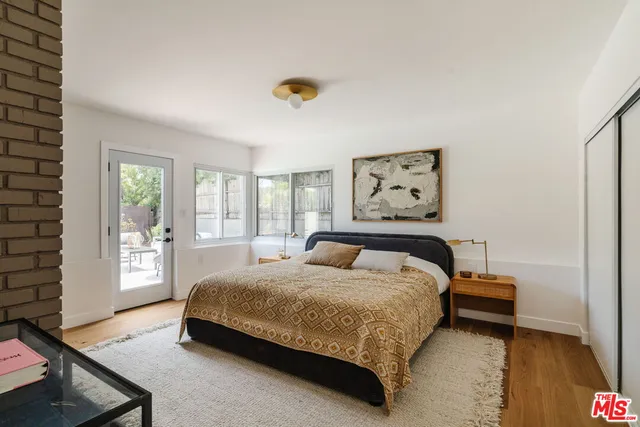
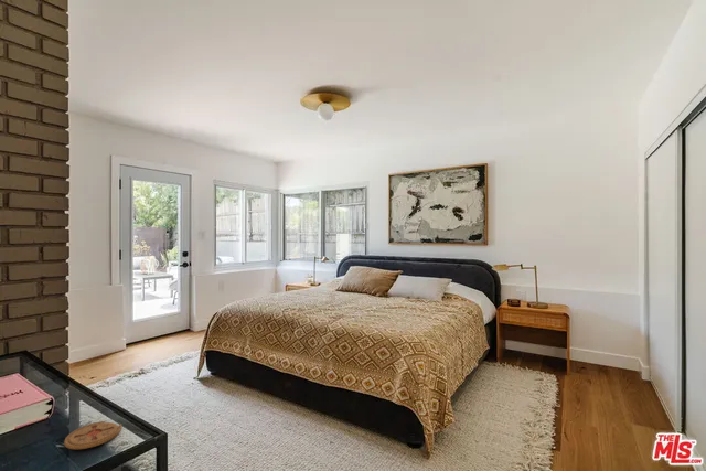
+ coaster (94, 433)
